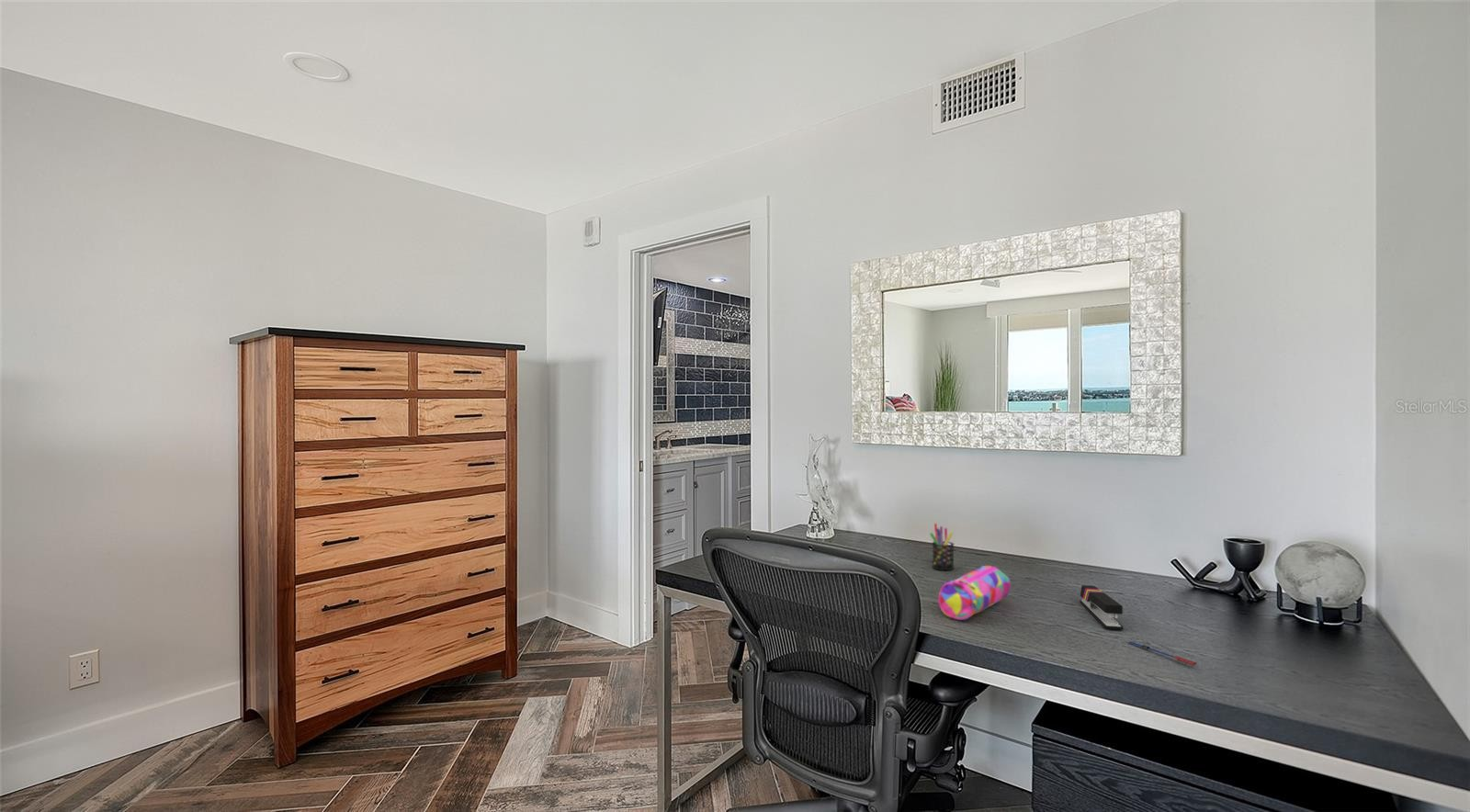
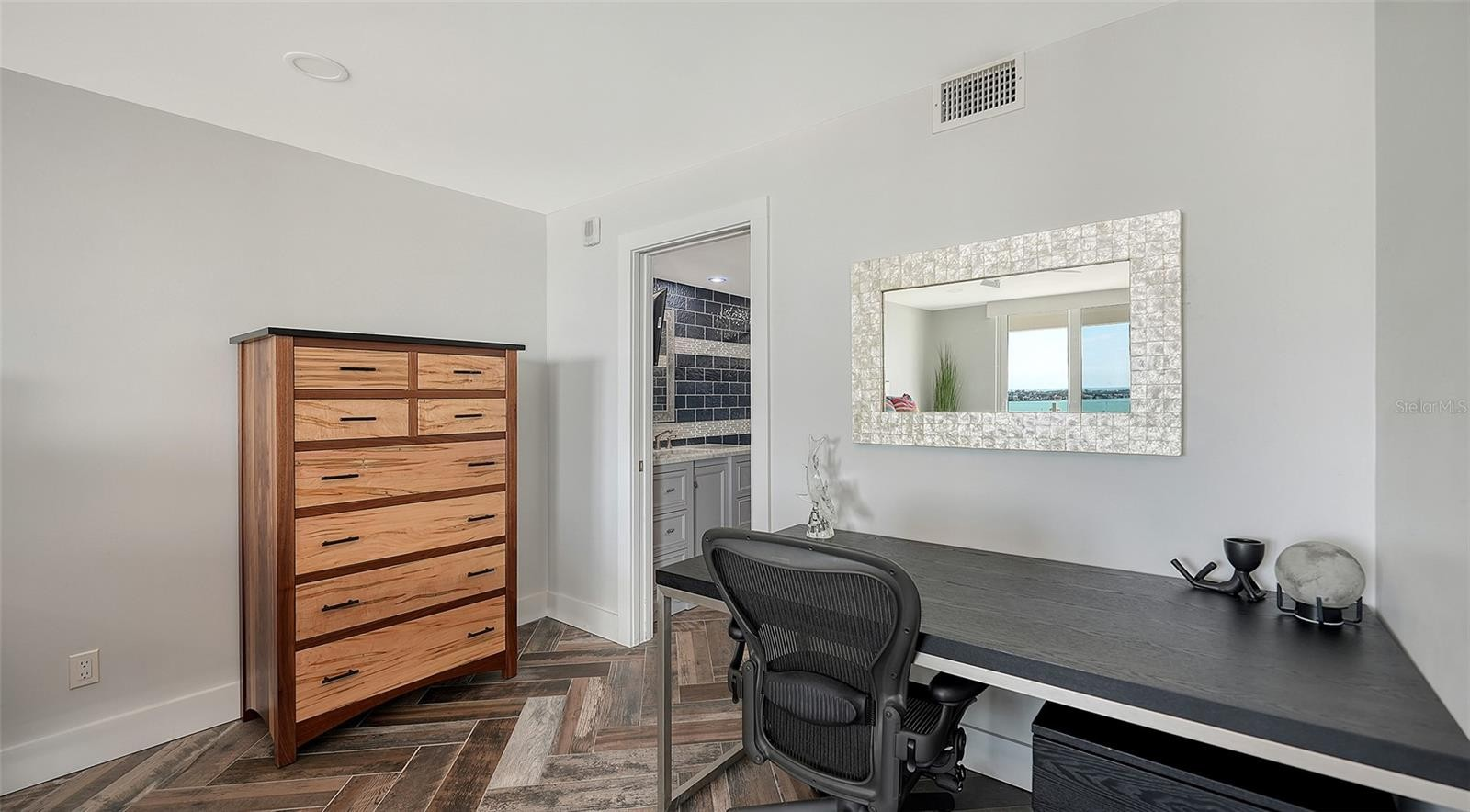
- pen holder (940, 546)
- pencil case (975, 591)
- pen (1159, 651)
- stapler (1100, 603)
